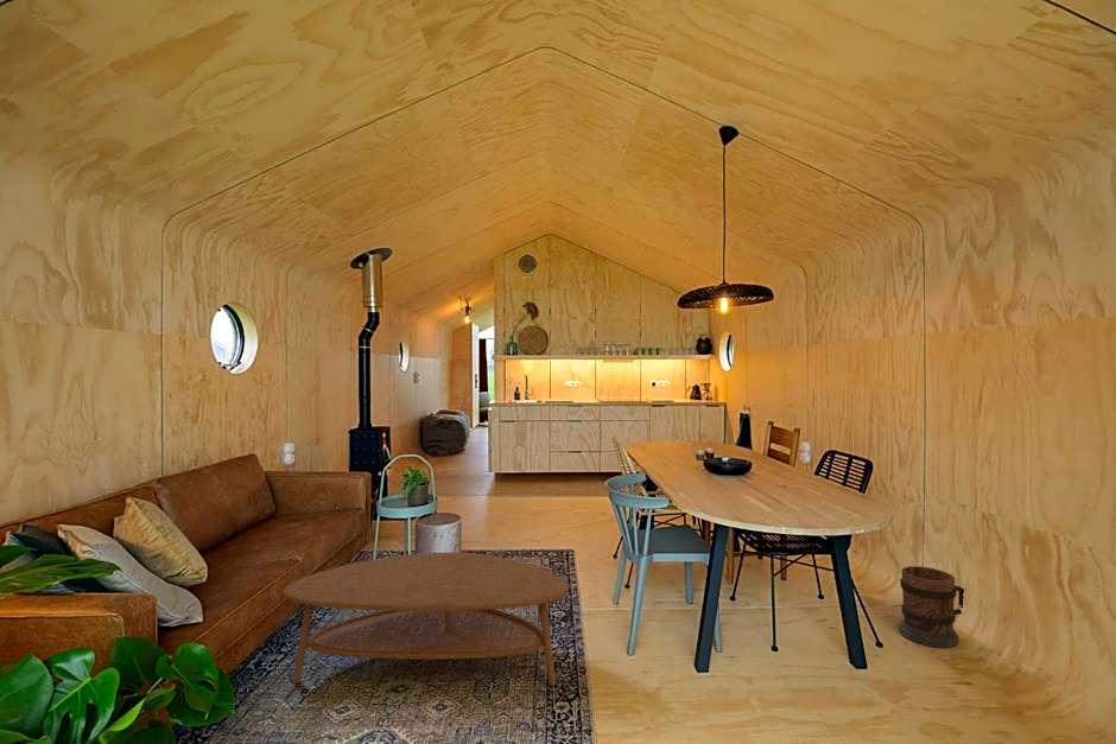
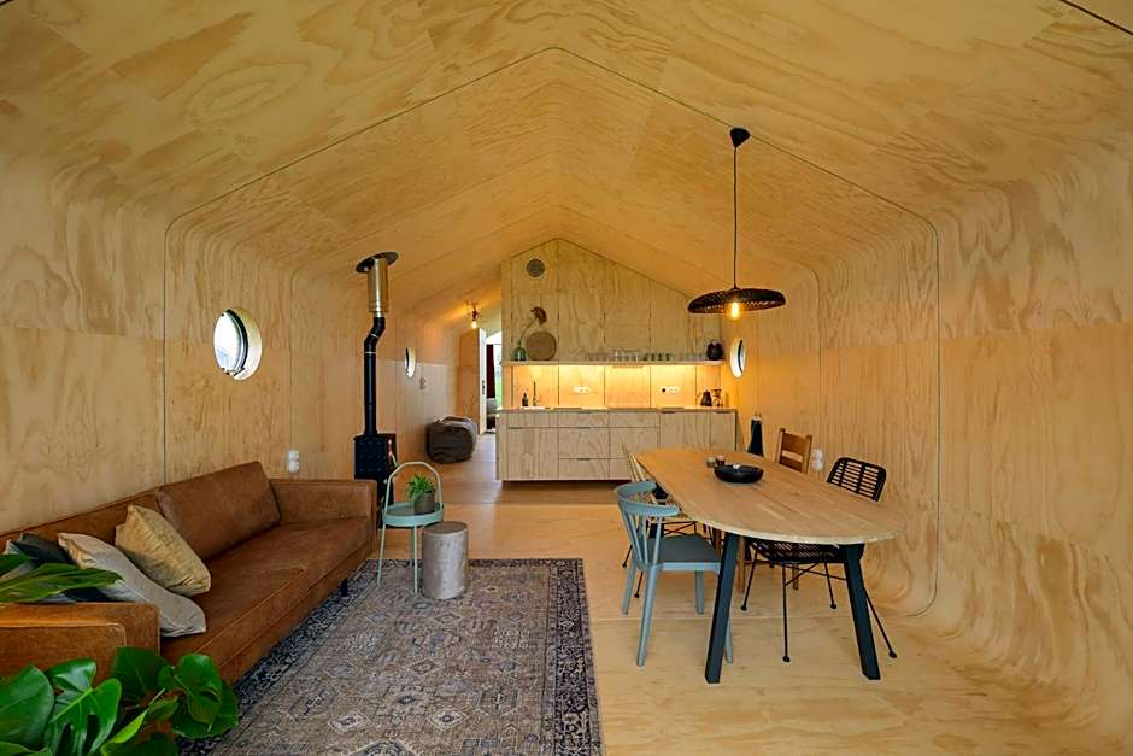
- coffee table (433, 617)
- wooden barrel (933, 604)
